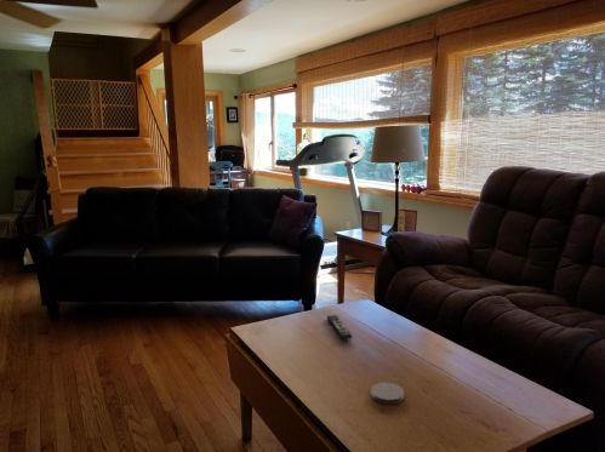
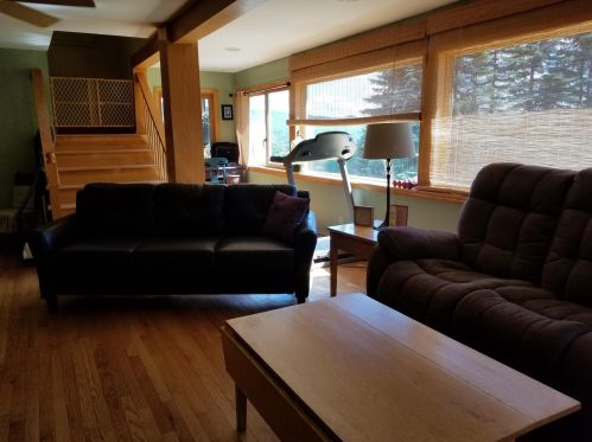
- remote control (338, 326)
- coaster (387, 393)
